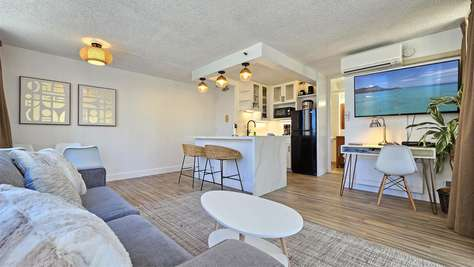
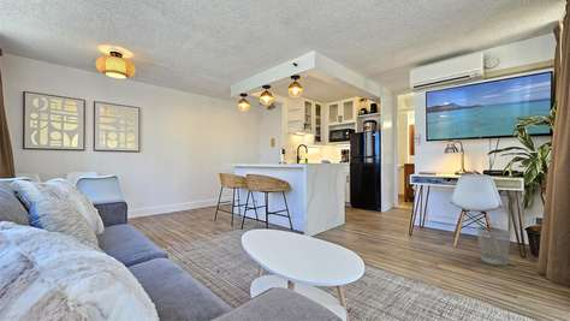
+ wastebasket (493, 245)
